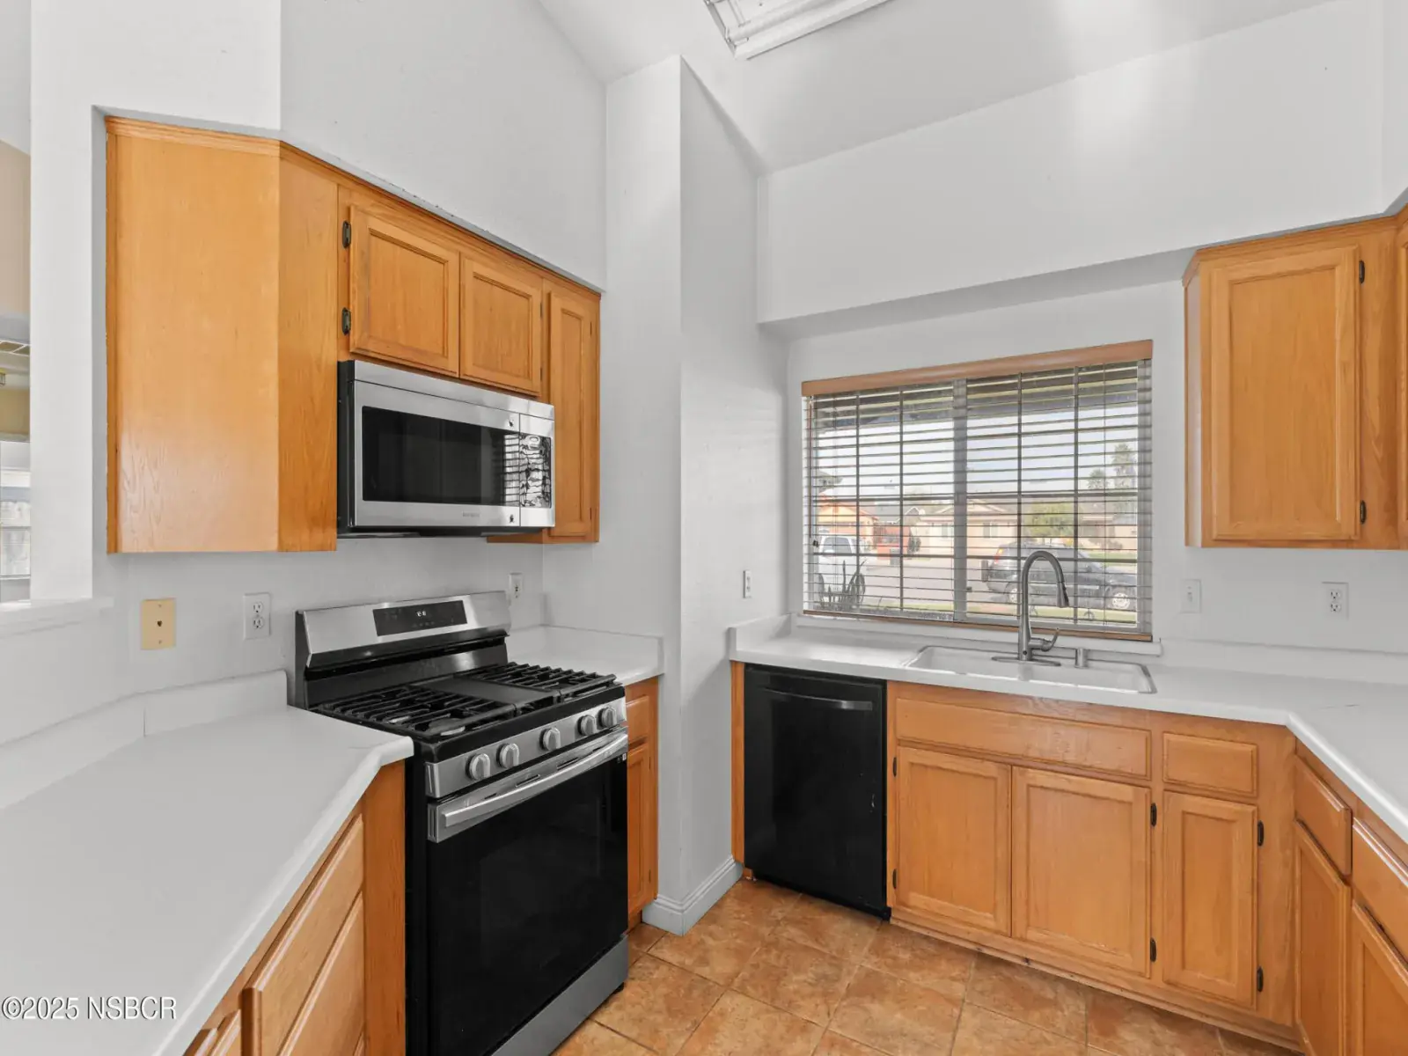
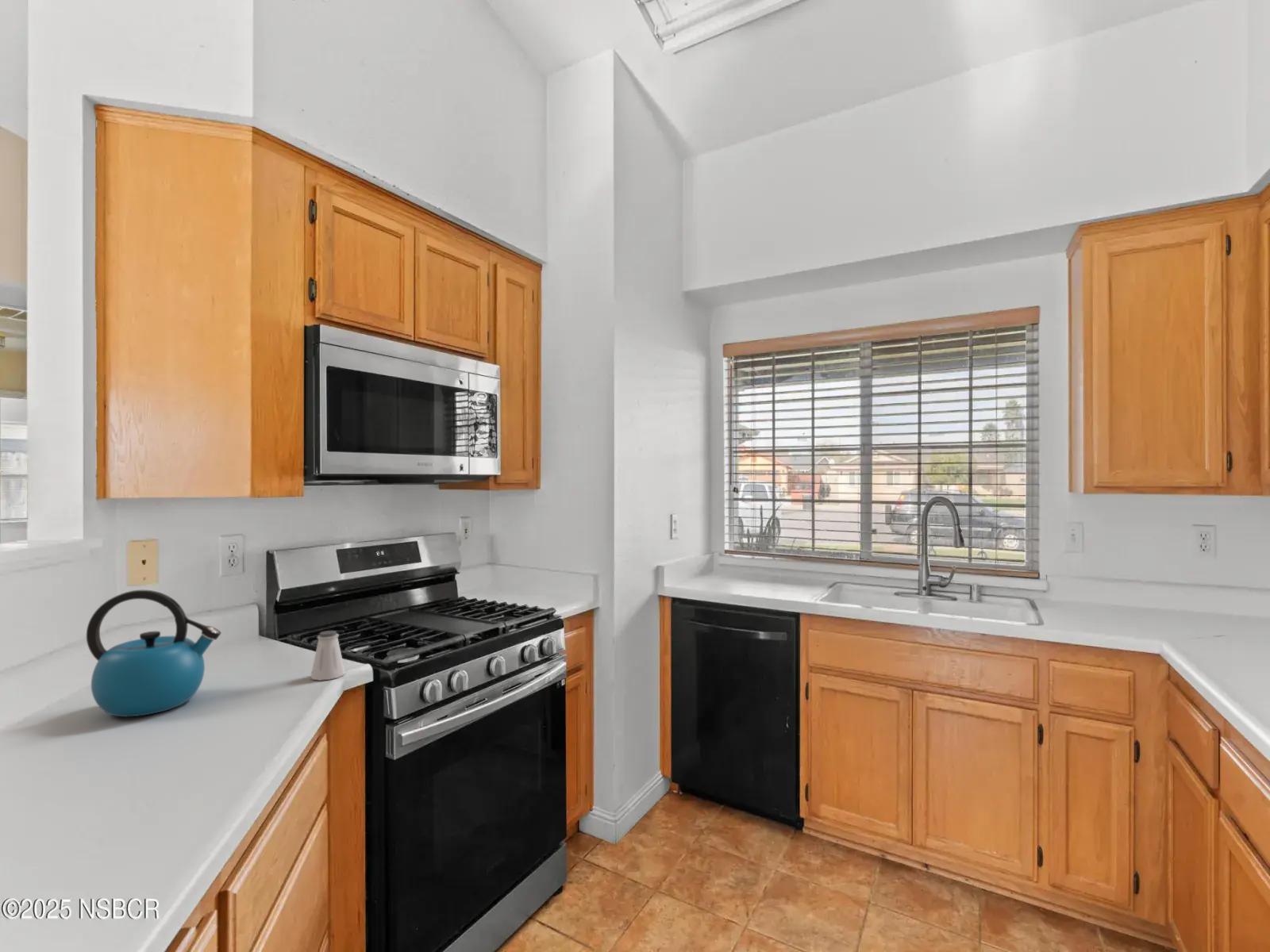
+ saltshaker (328, 654)
+ kettle (156, 647)
